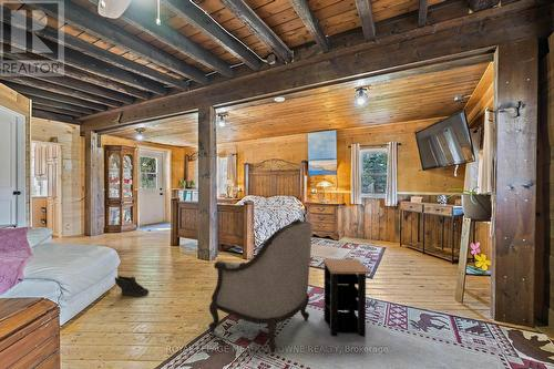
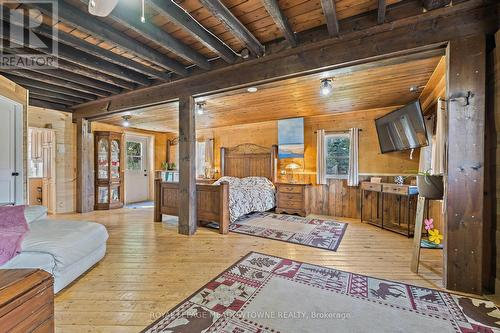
- side table (343, 295)
- armchair (264, 268)
- sneaker (131, 285)
